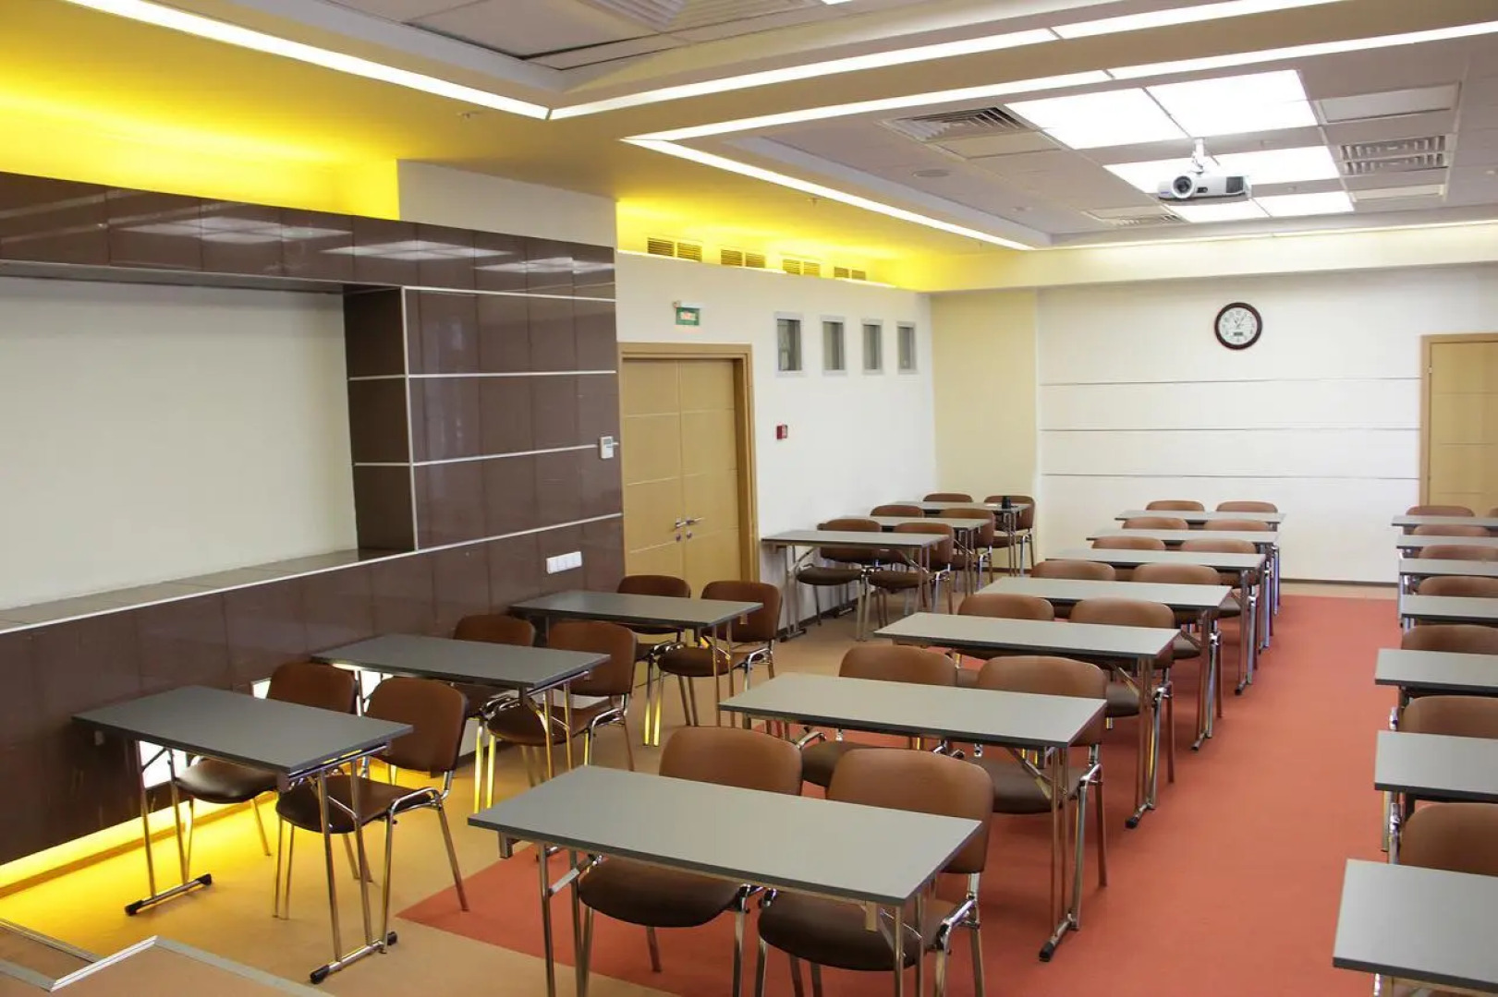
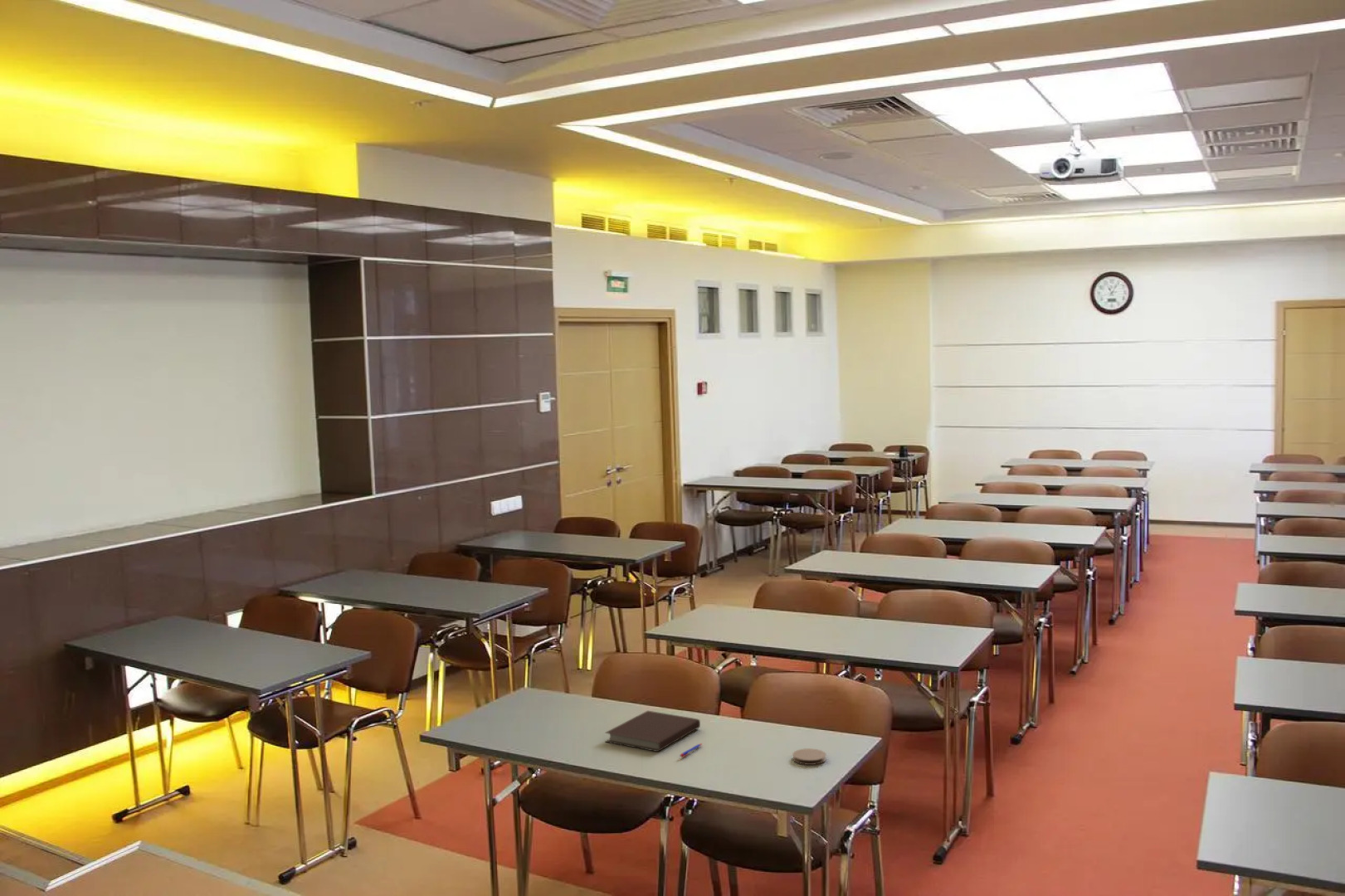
+ notebook (653, 730)
+ coaster (809, 756)
+ pen (691, 749)
